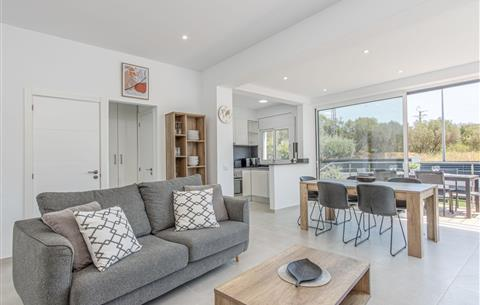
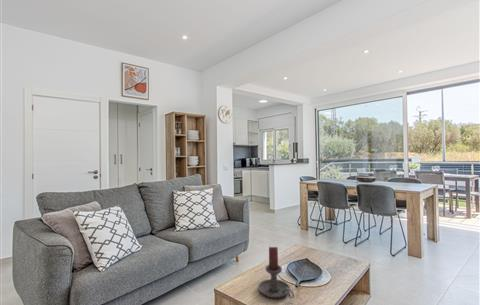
+ candle holder (277, 270)
